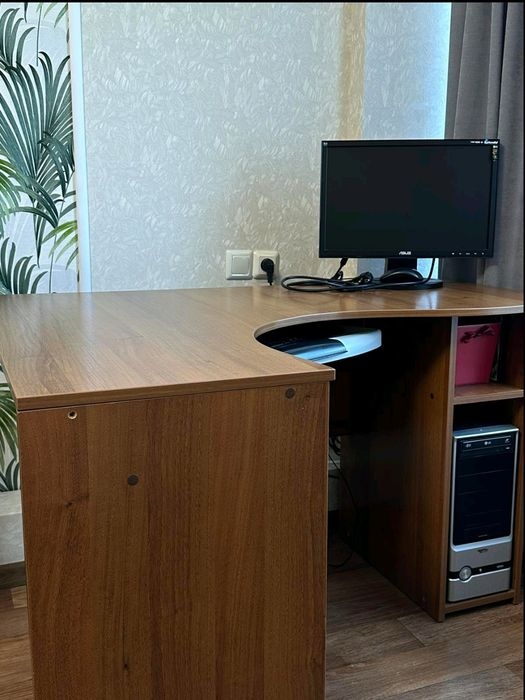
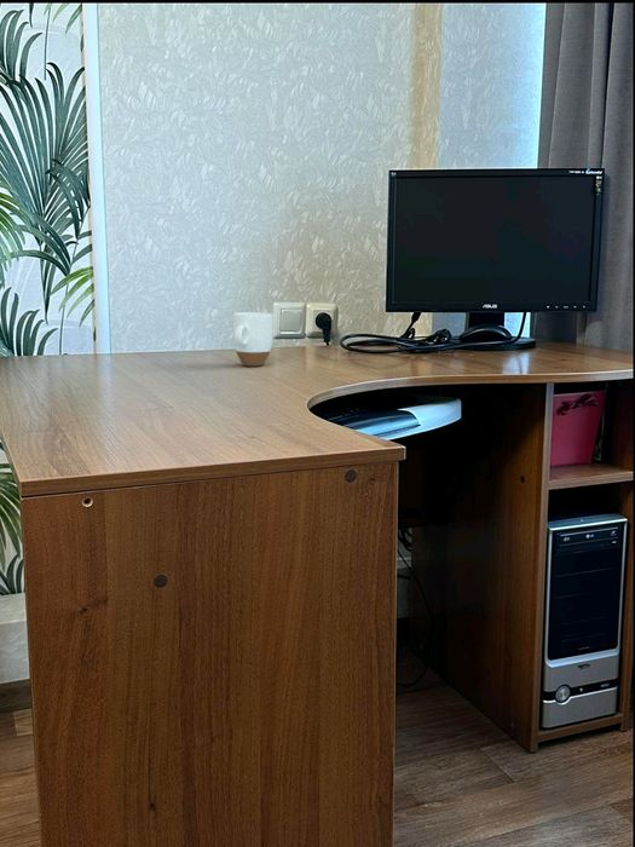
+ mug (249, 340)
